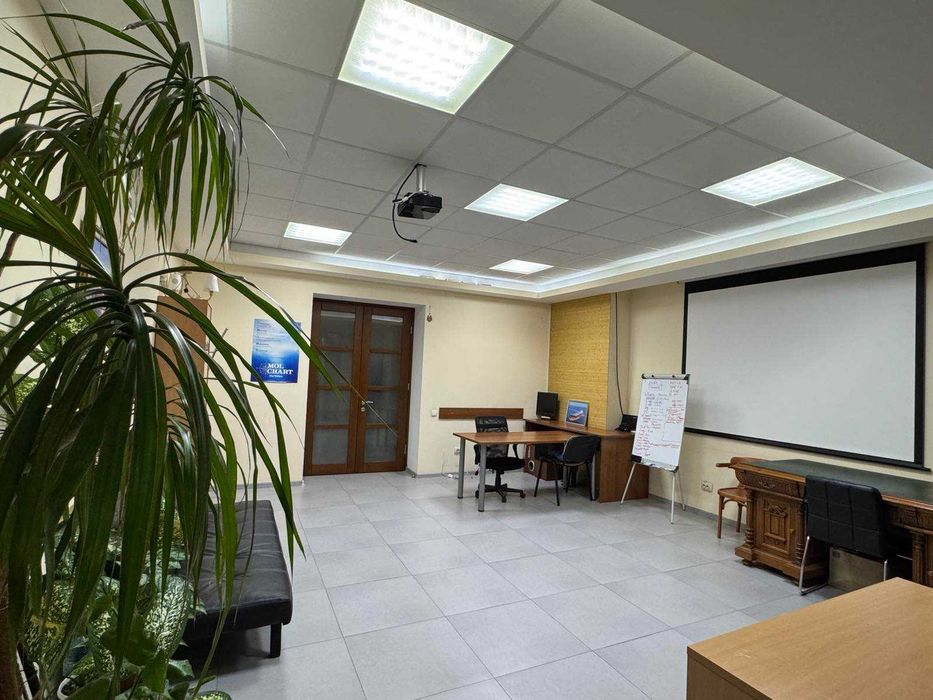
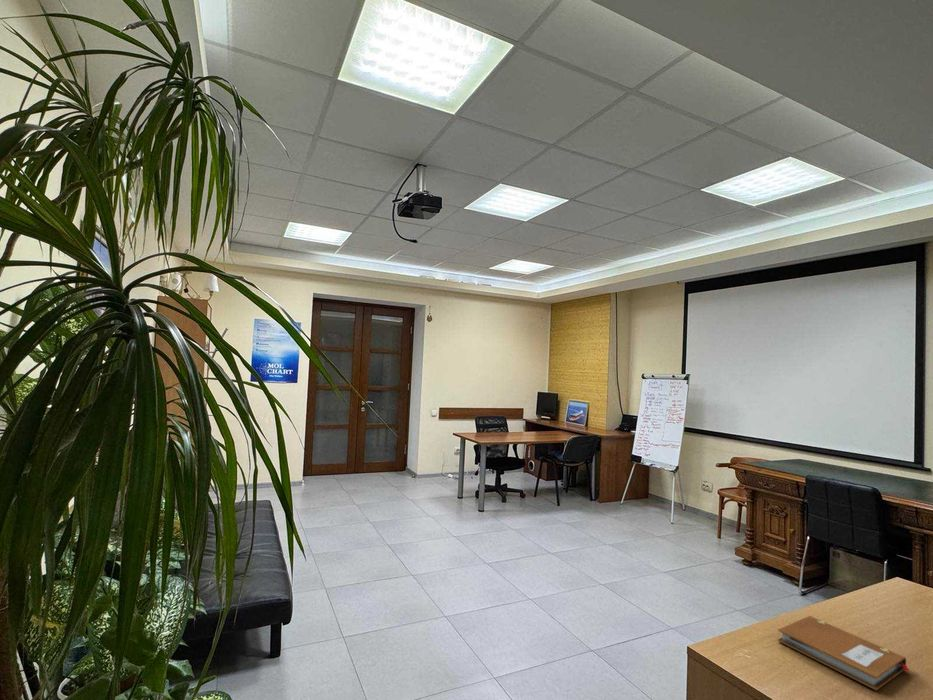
+ notebook (842, 649)
